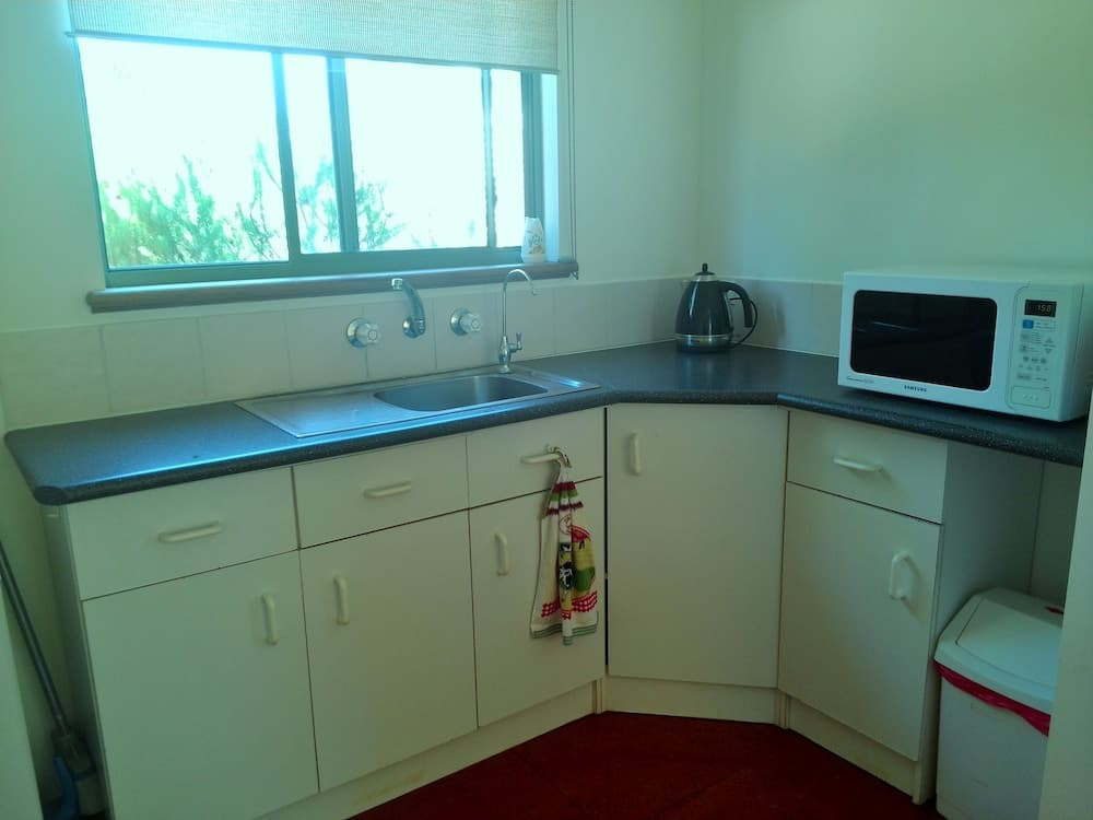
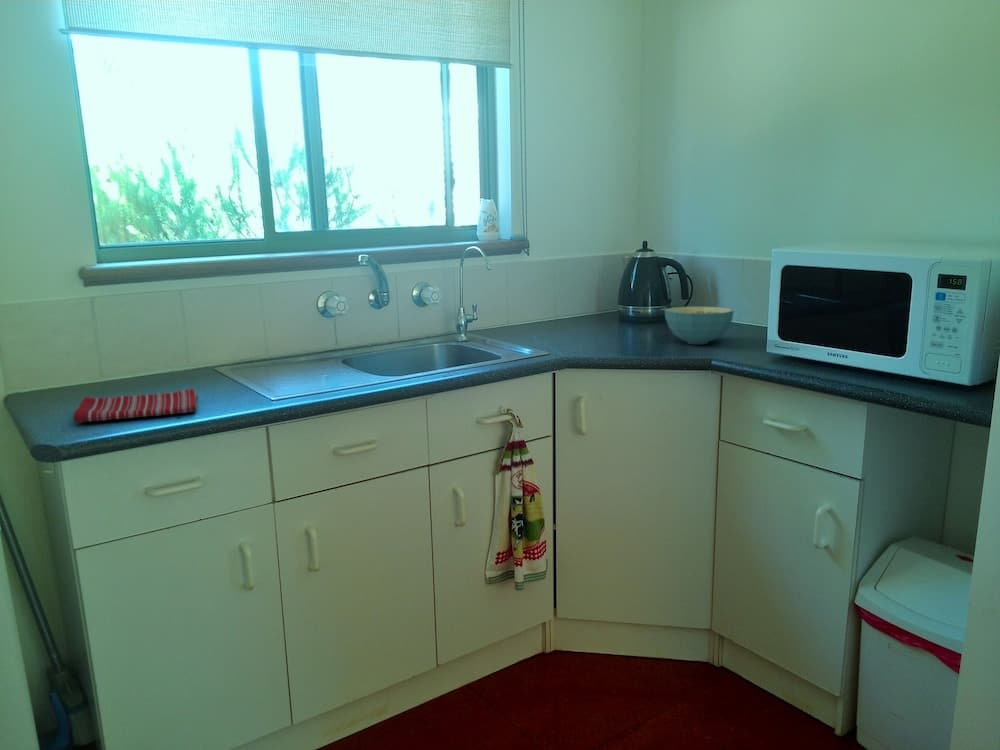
+ cereal bowl (697, 326)
+ dish towel (138, 404)
